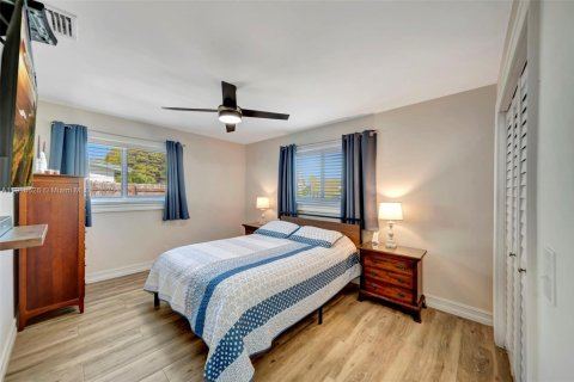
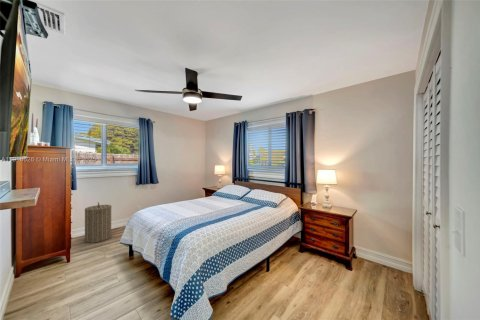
+ laundry hamper (98, 220)
